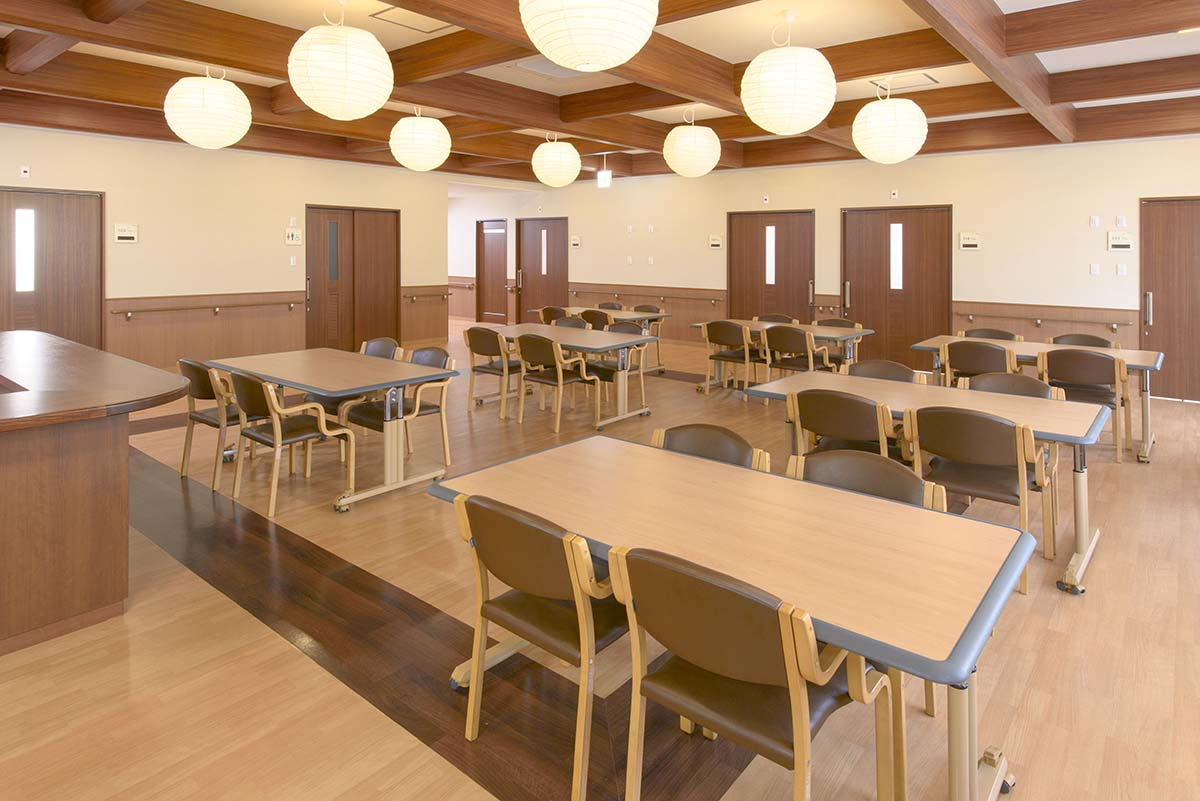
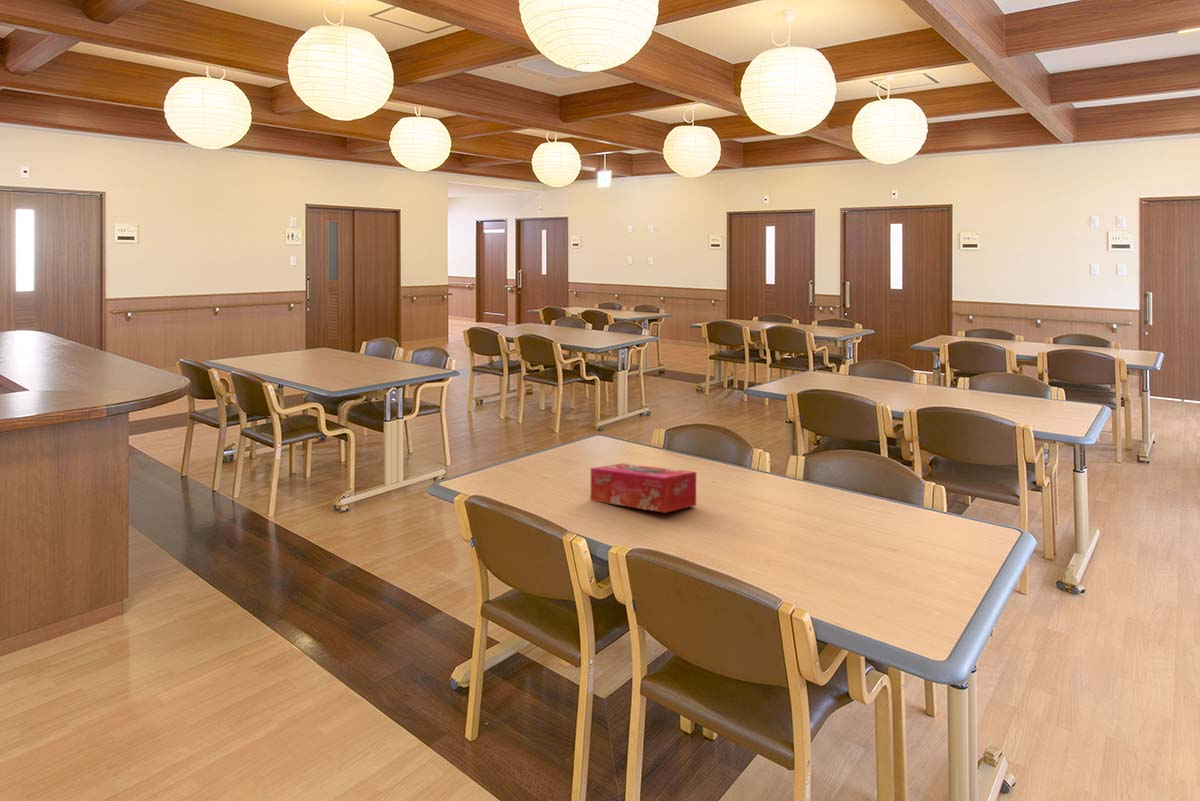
+ tissue box (642, 486)
